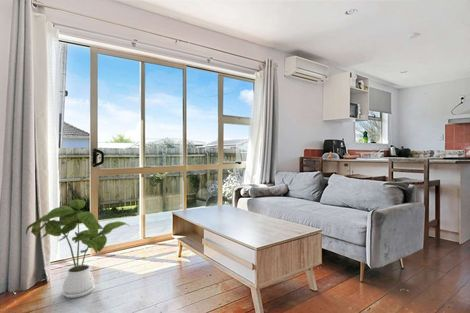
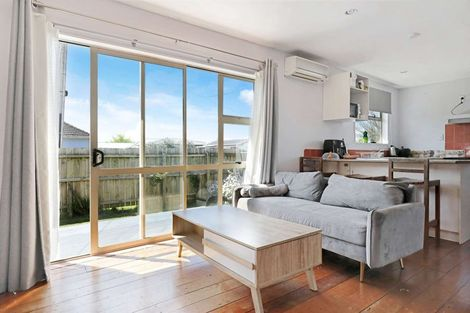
- house plant (82, 250)
